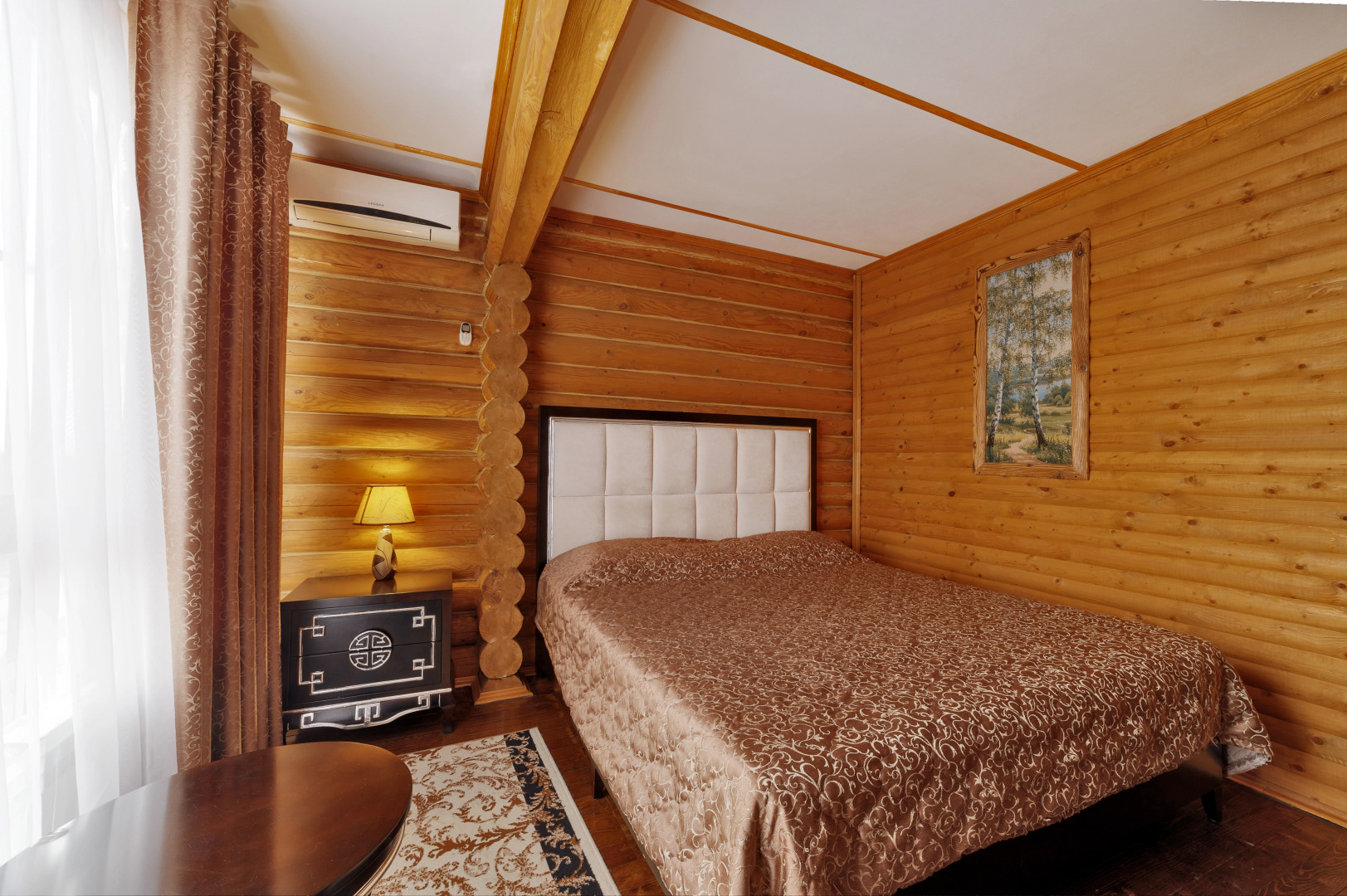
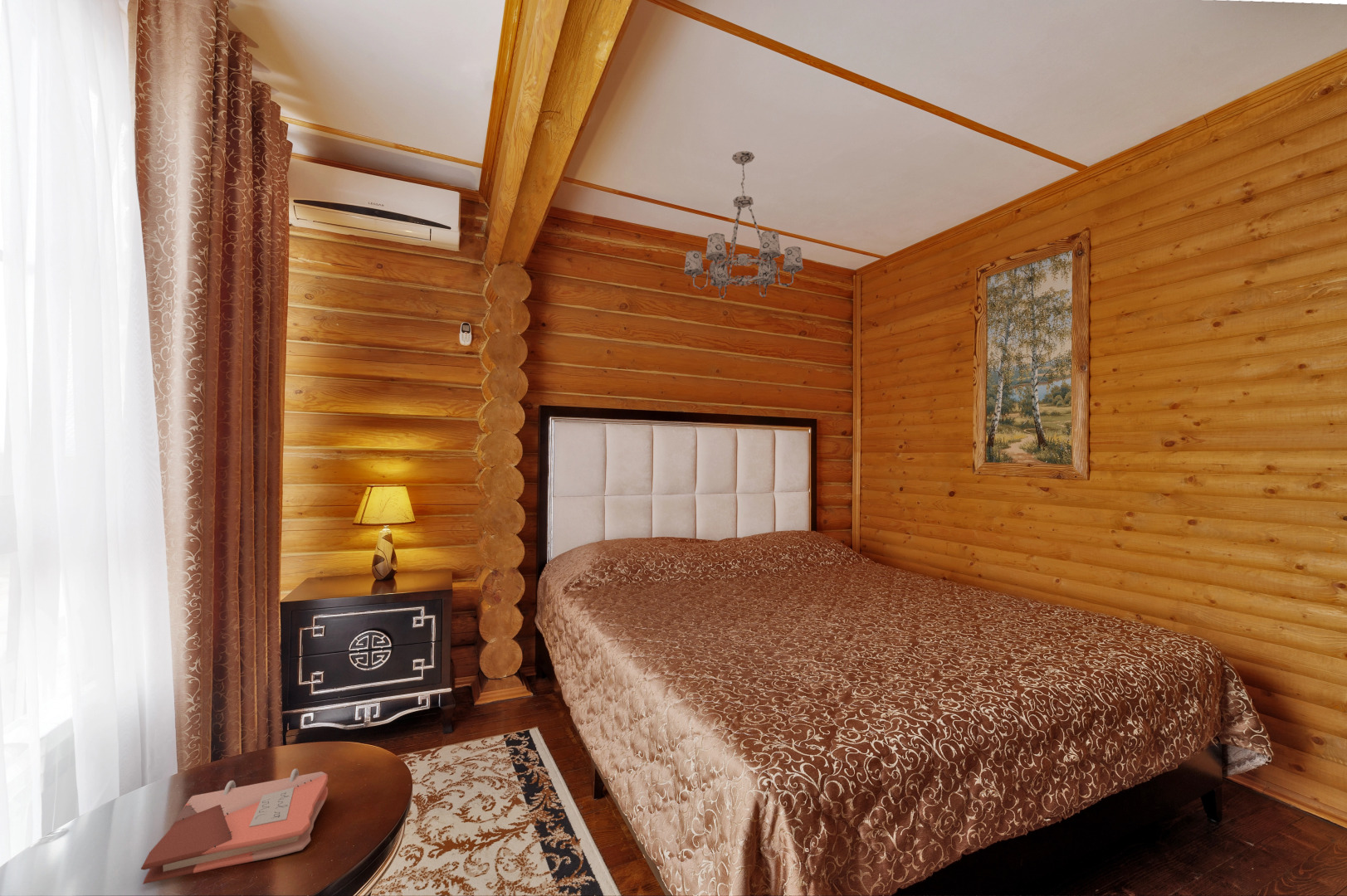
+ chandelier (738, 222)
+ phonebook (243, 820)
